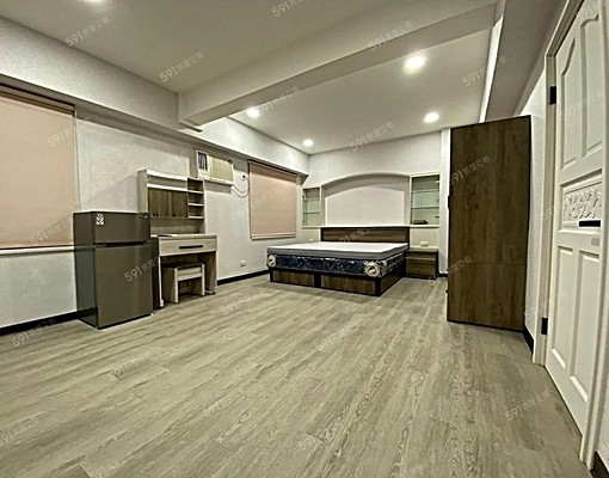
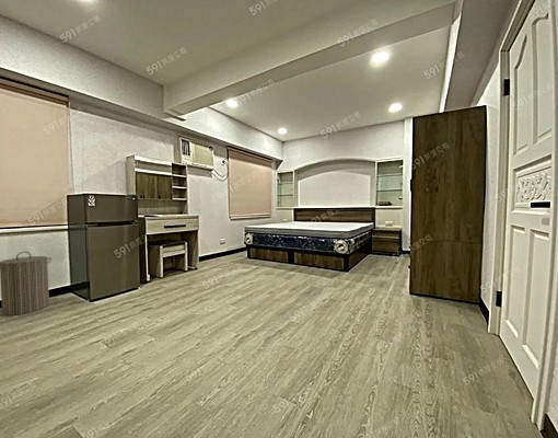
+ laundry hamper (25, 279)
